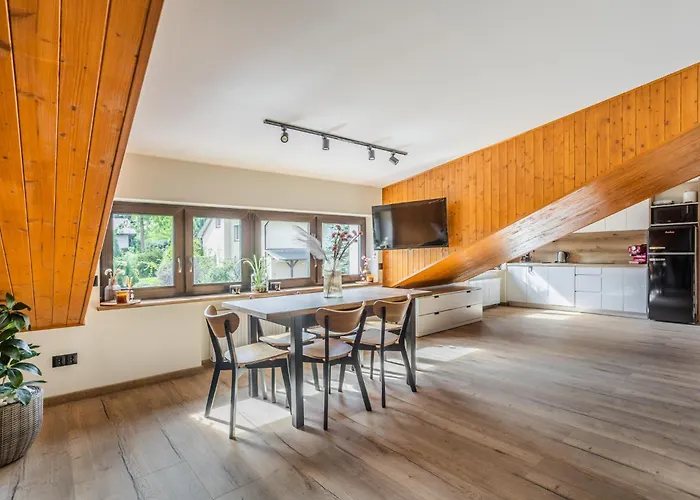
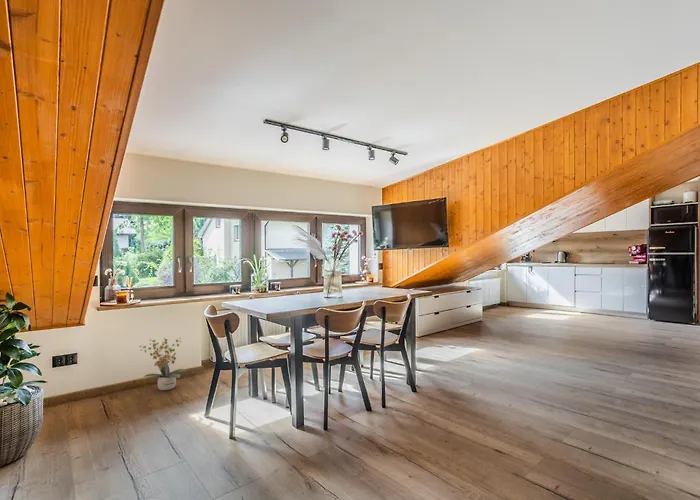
+ potted plant (163, 363)
